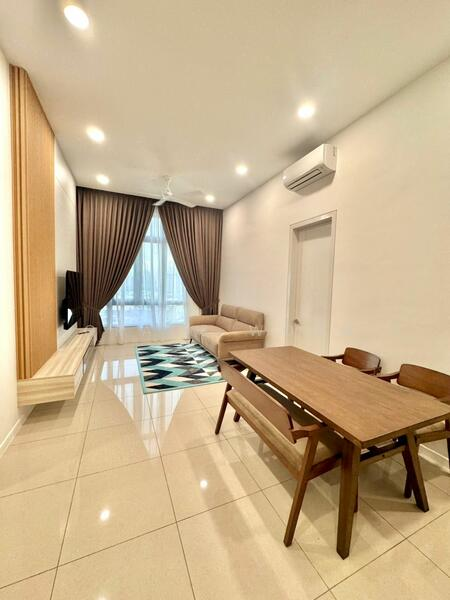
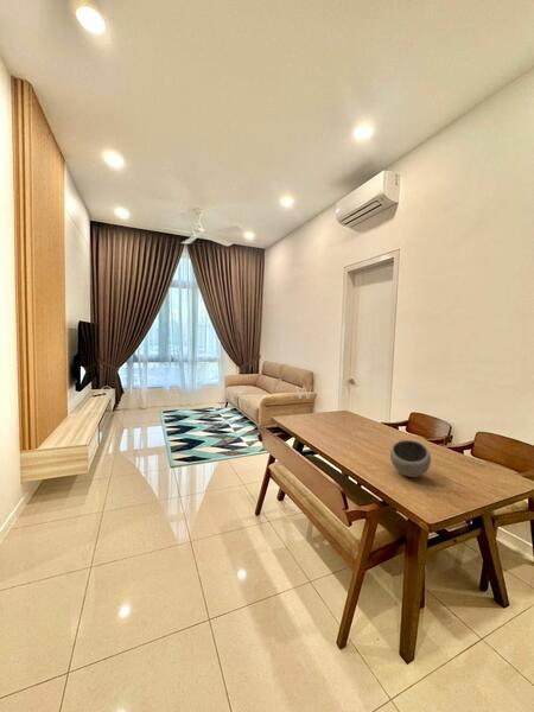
+ bowl (409, 458)
